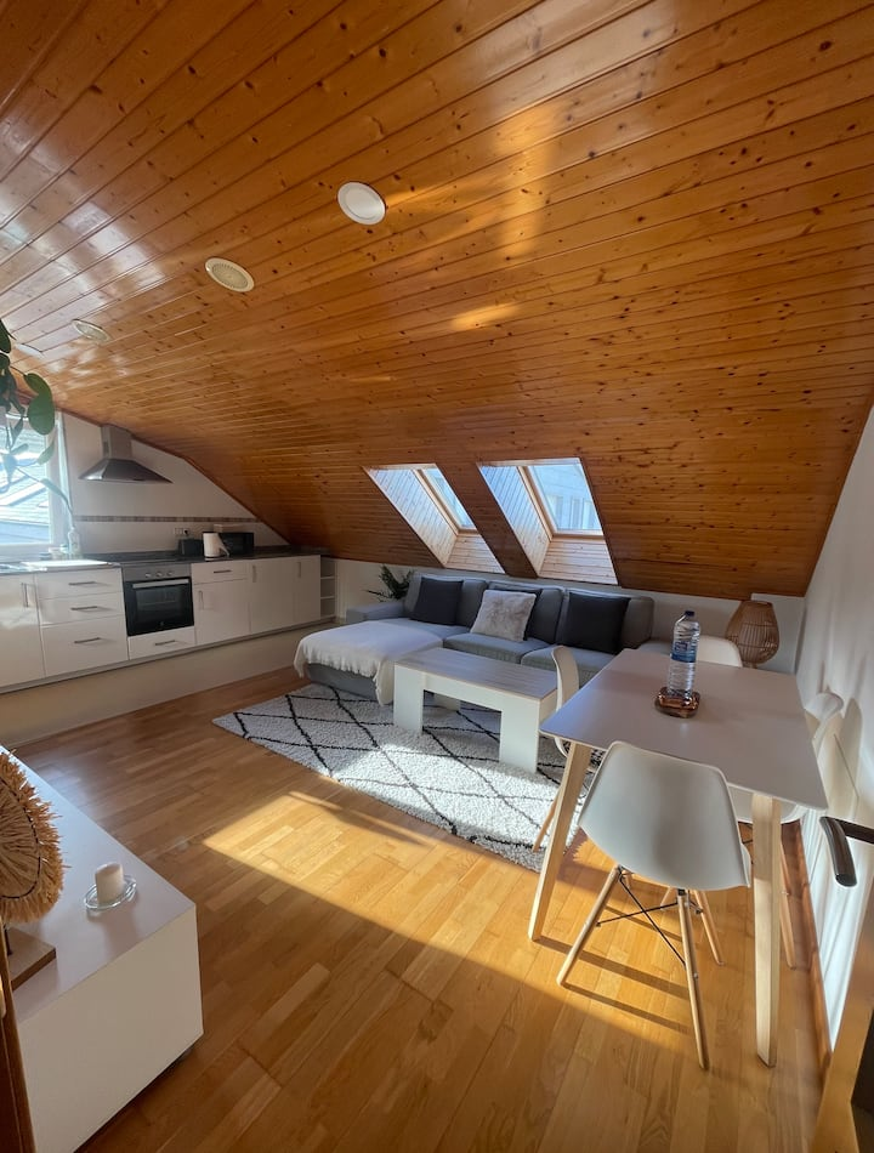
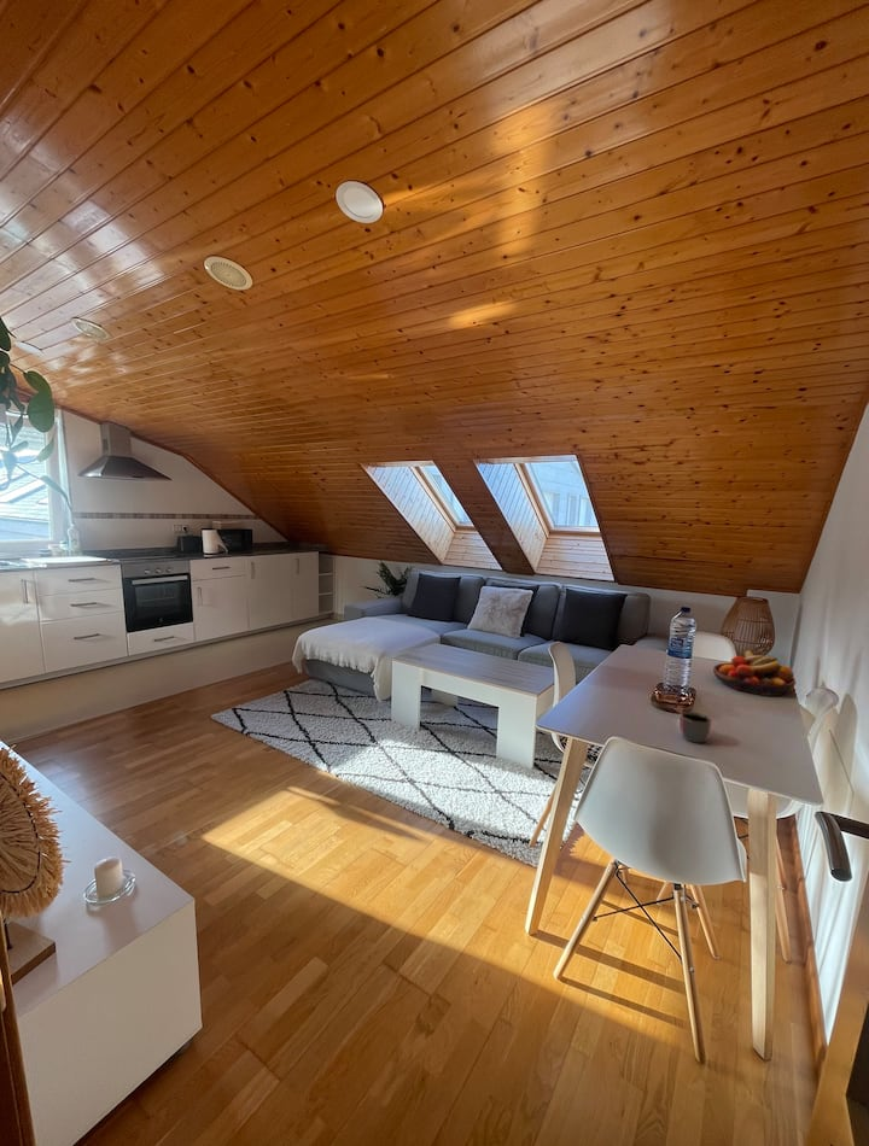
+ mug (694, 725)
+ fruit bowl (752, 670)
